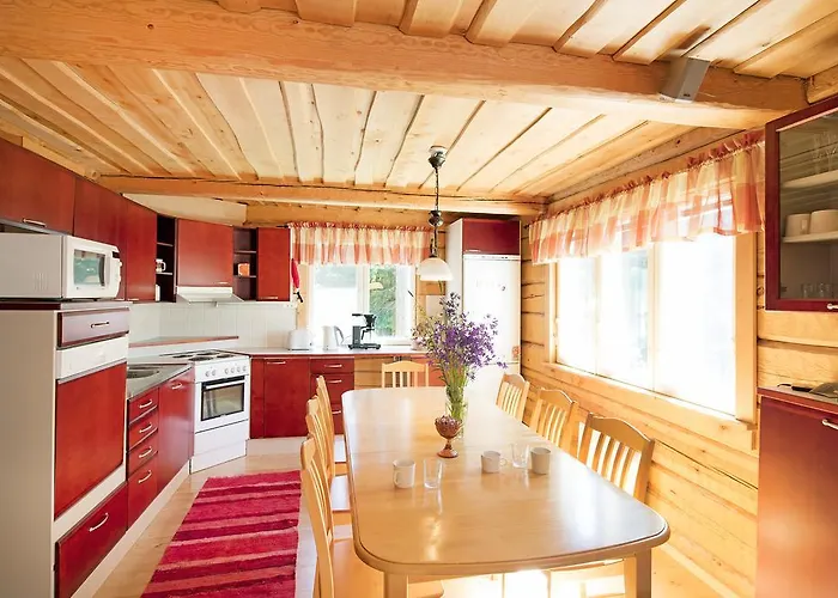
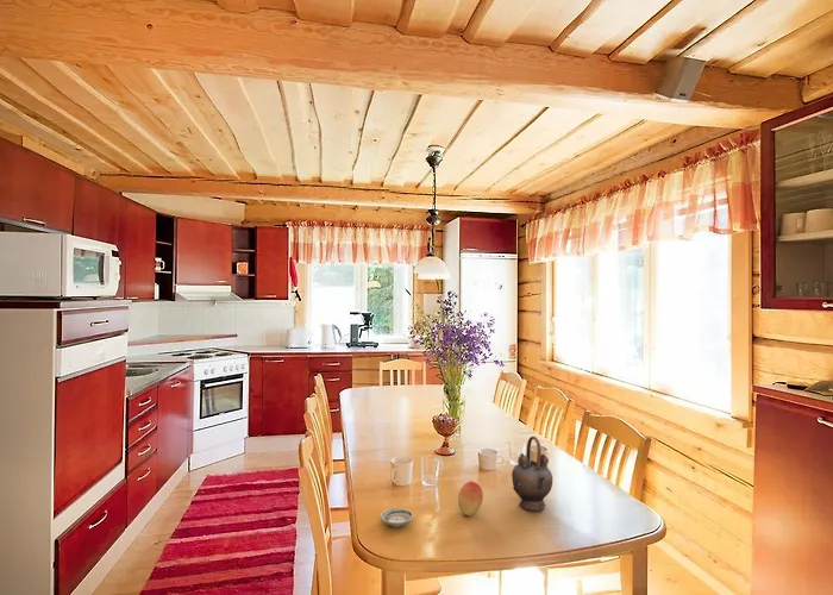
+ teapot (533, 472)
+ saucer (396, 519)
+ fruit (470, 497)
